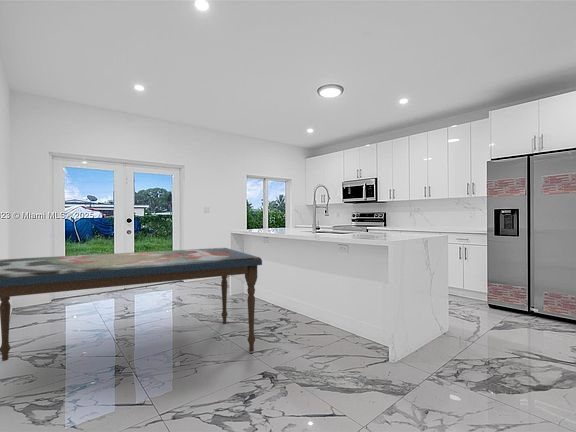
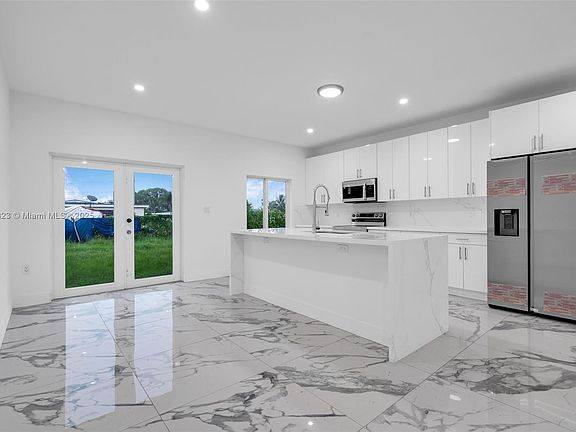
- dining table (125, 285)
